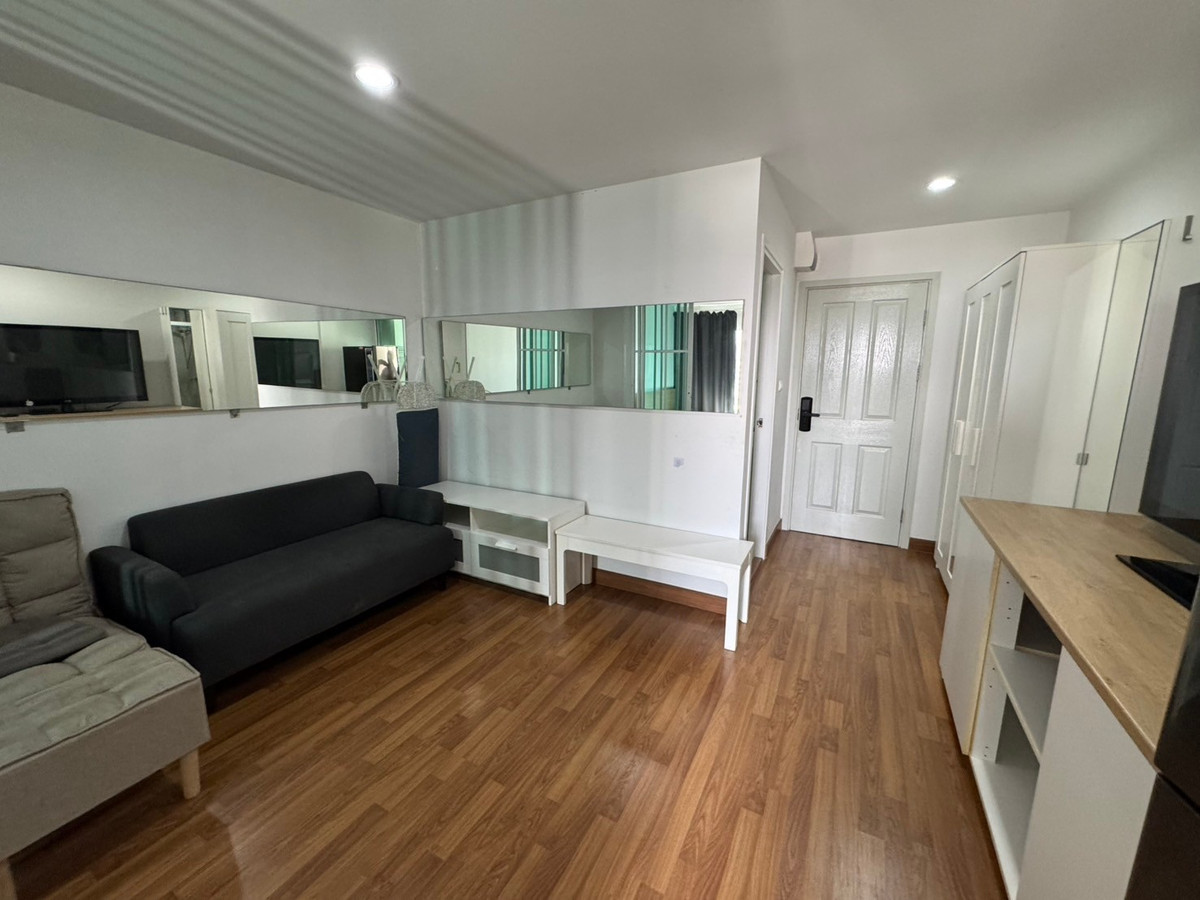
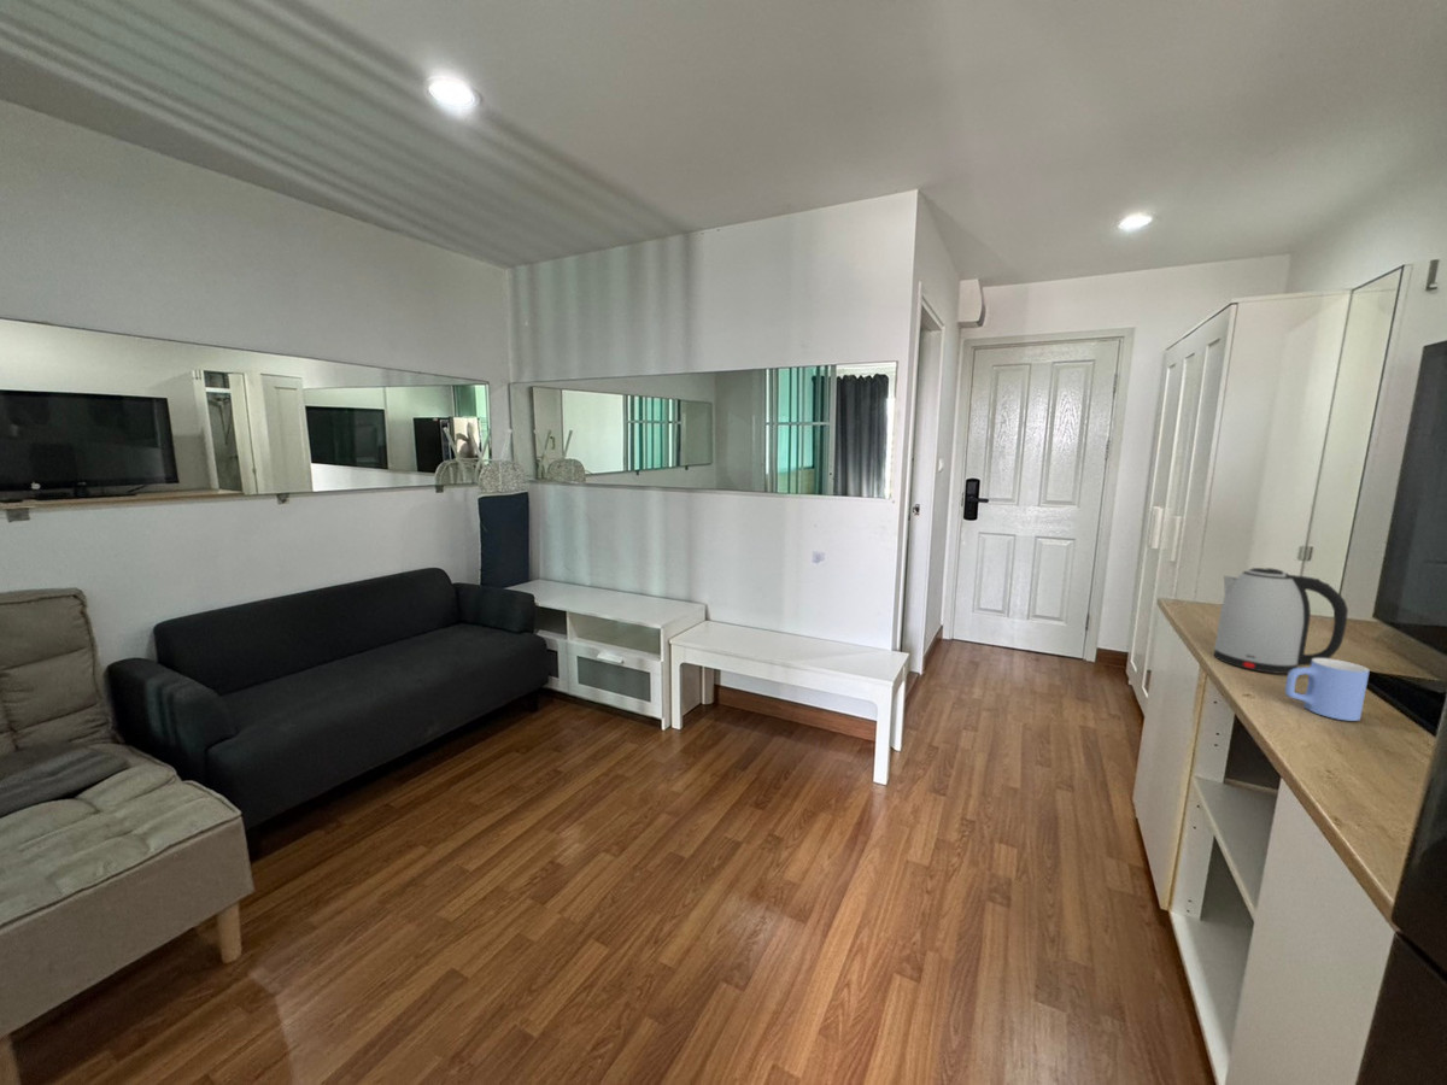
+ mug (1323, 686)
+ kettle (1277, 618)
